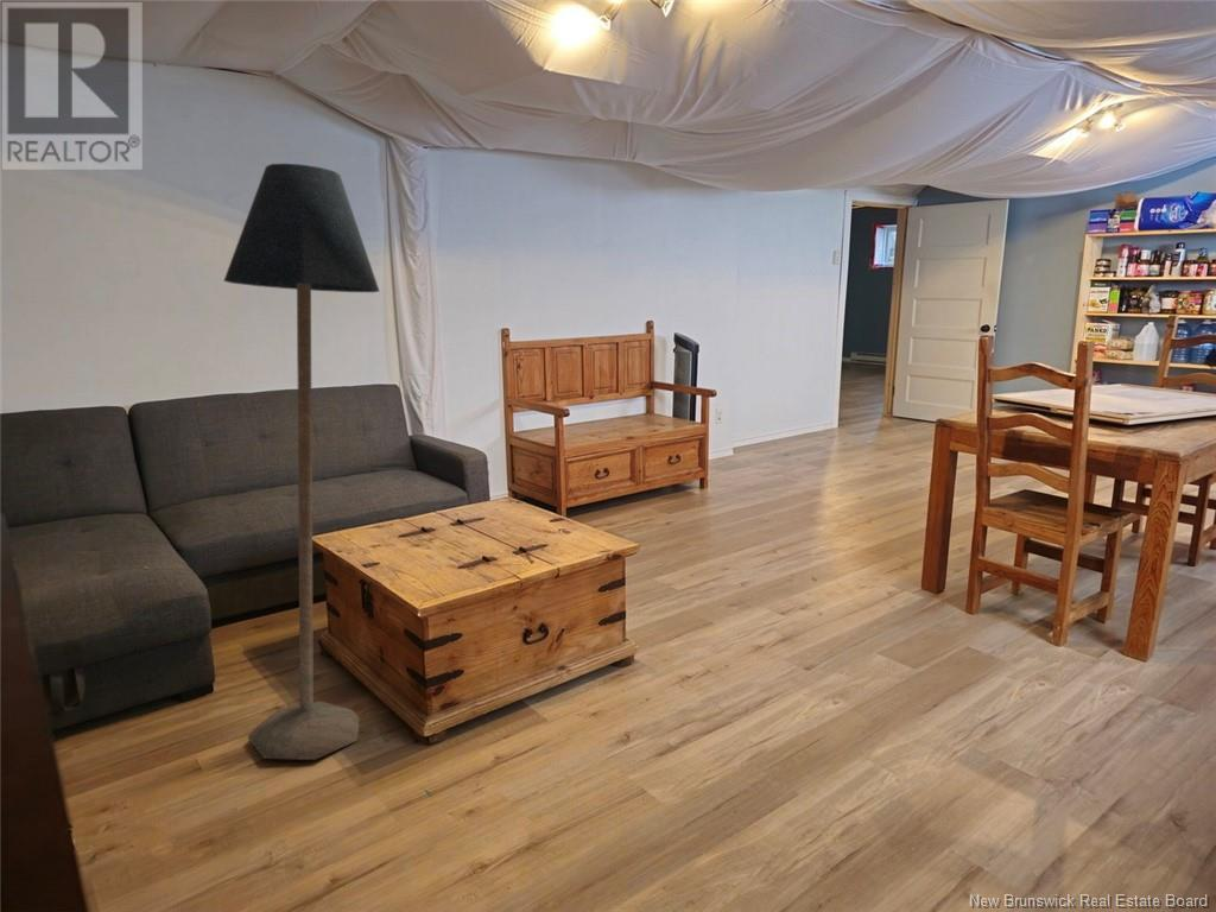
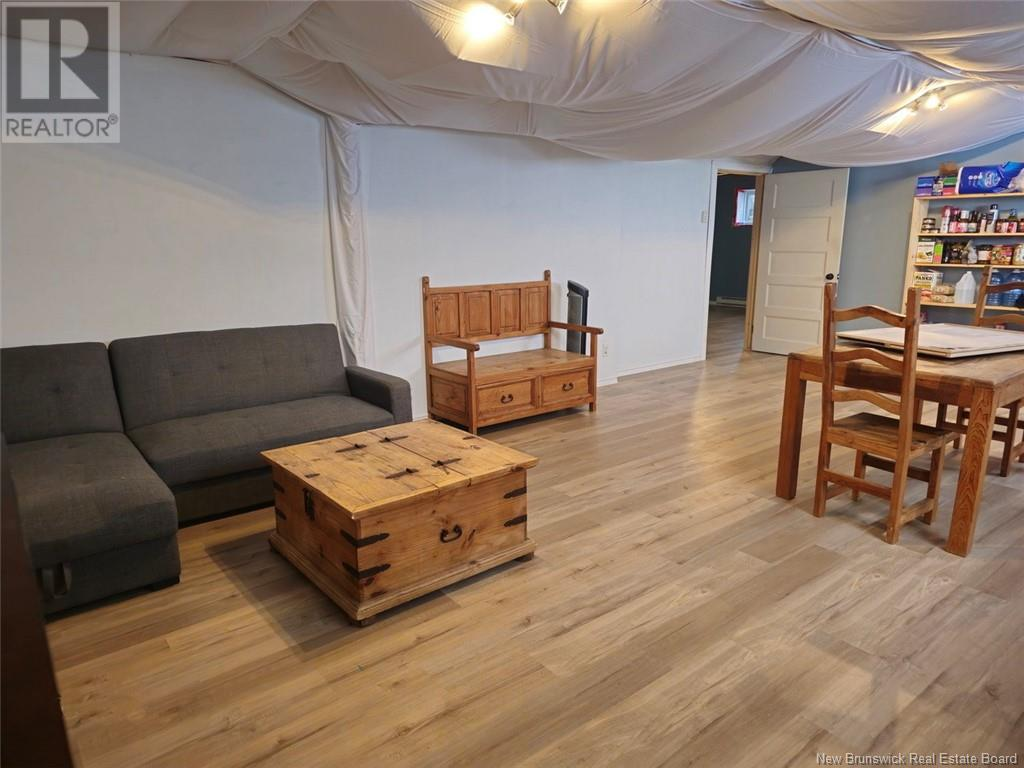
- floor lamp (306, 466)
